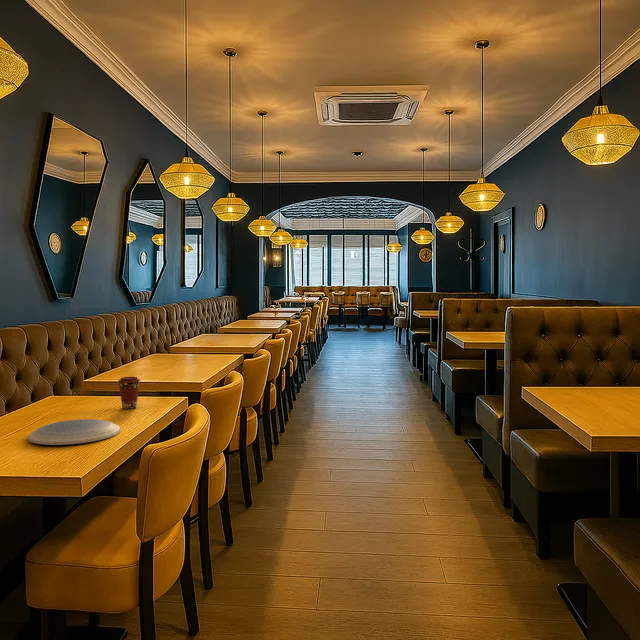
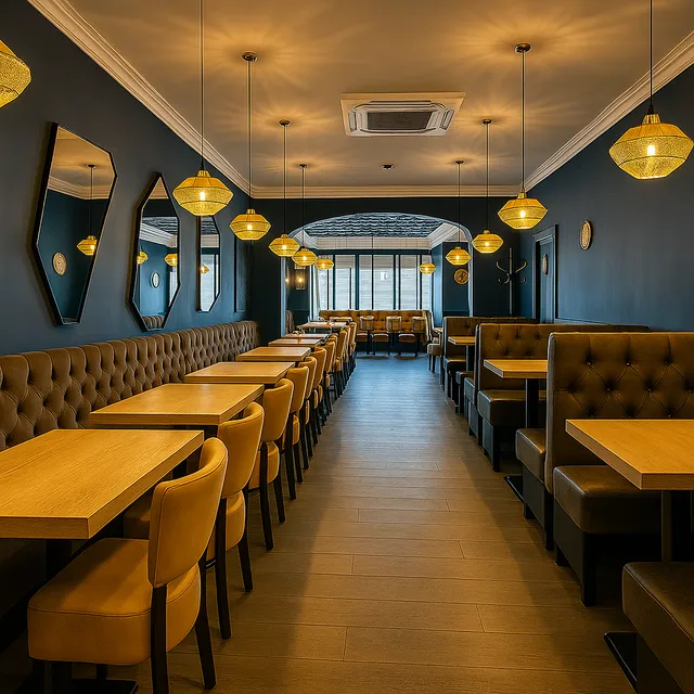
- coffee cup (129, 392)
- plate (75, 428)
